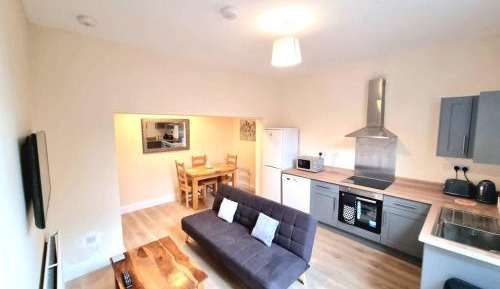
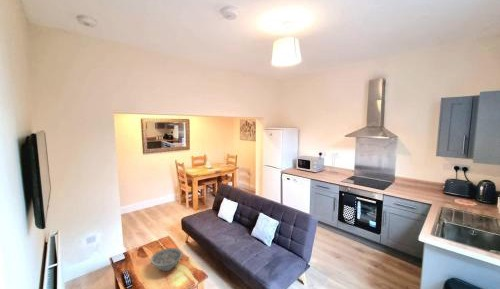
+ decorative bowl (167, 261)
